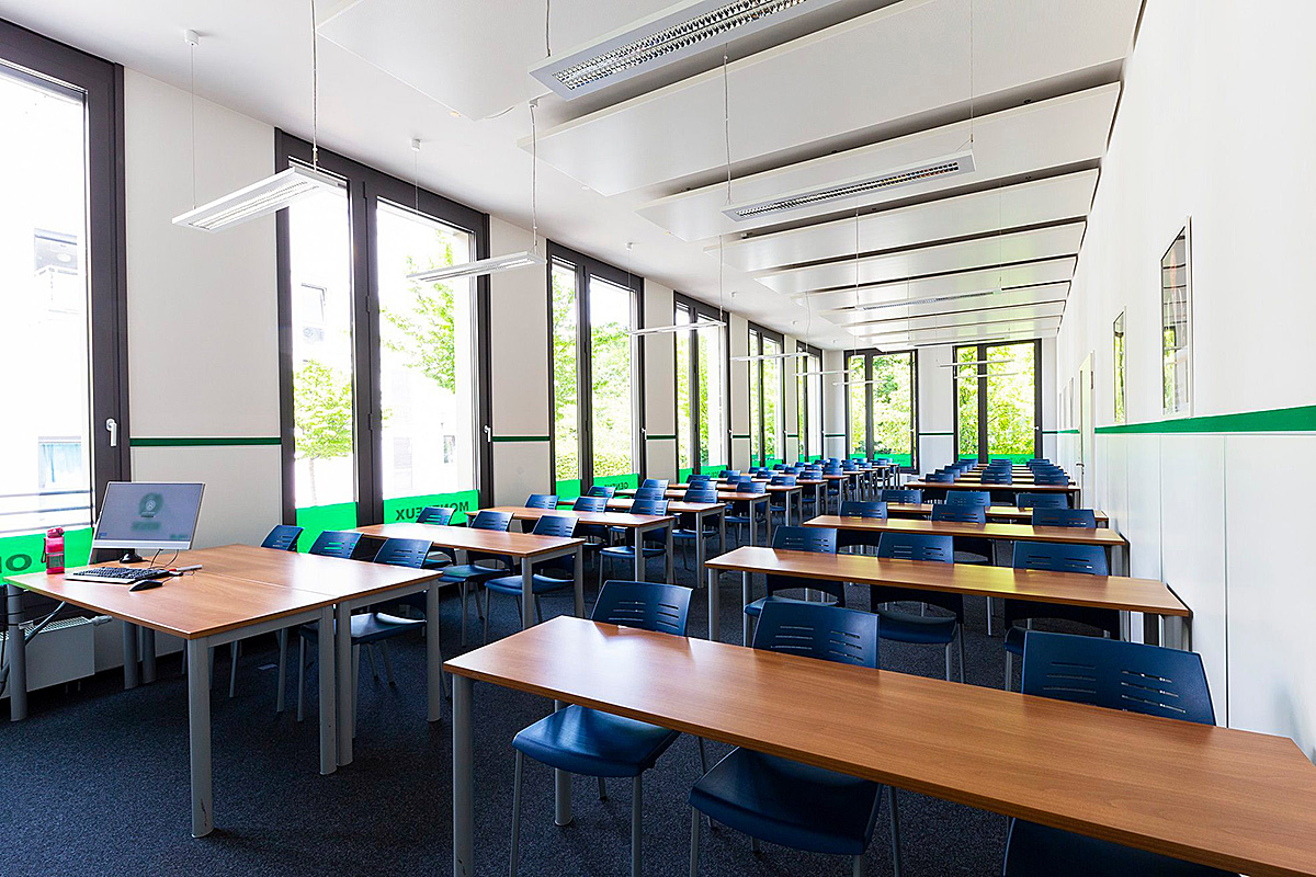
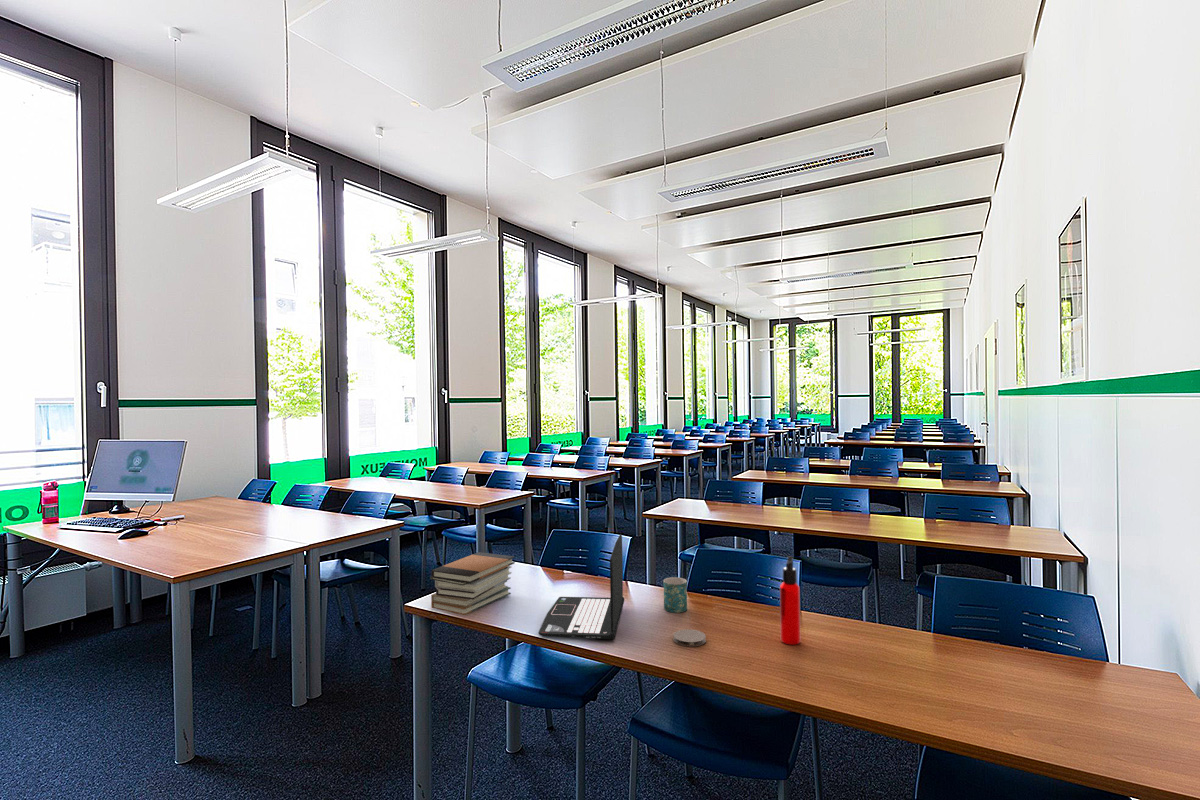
+ mug (677, 593)
+ laptop (582, 597)
+ water bottle (789, 599)
+ book stack (474, 581)
+ coaster (689, 637)
